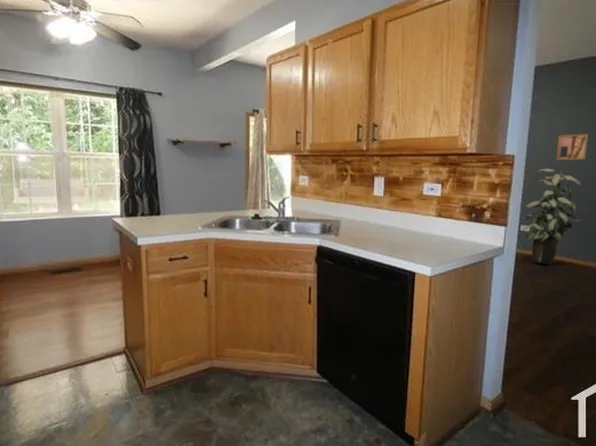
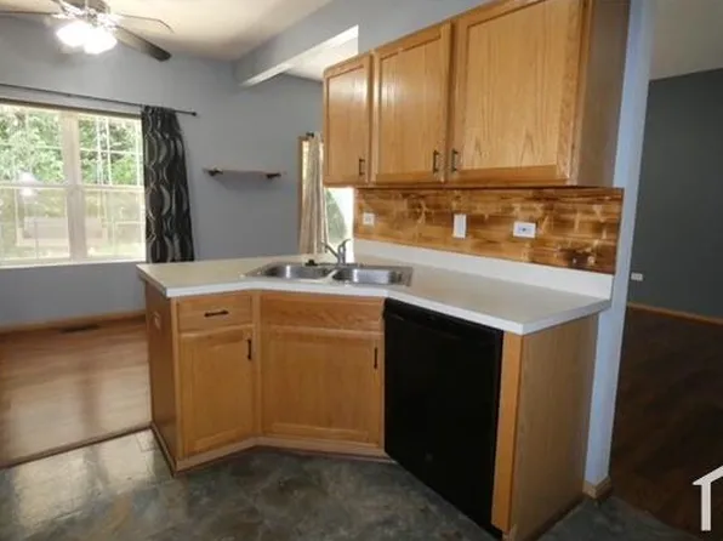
- wall art (571, 147)
- indoor plant (548, 216)
